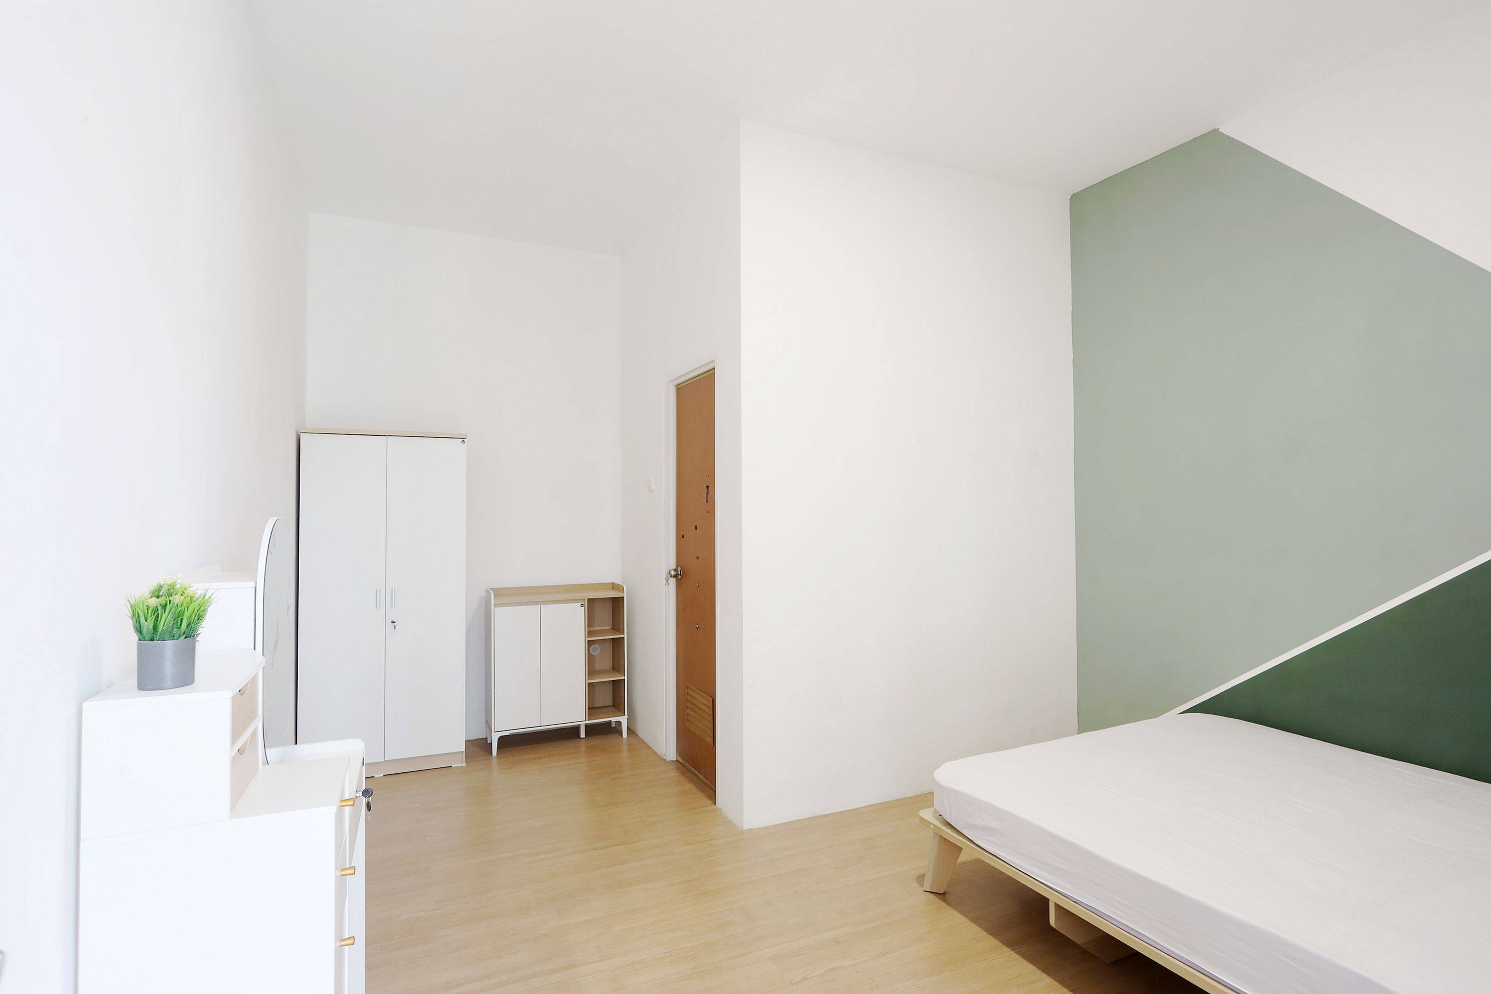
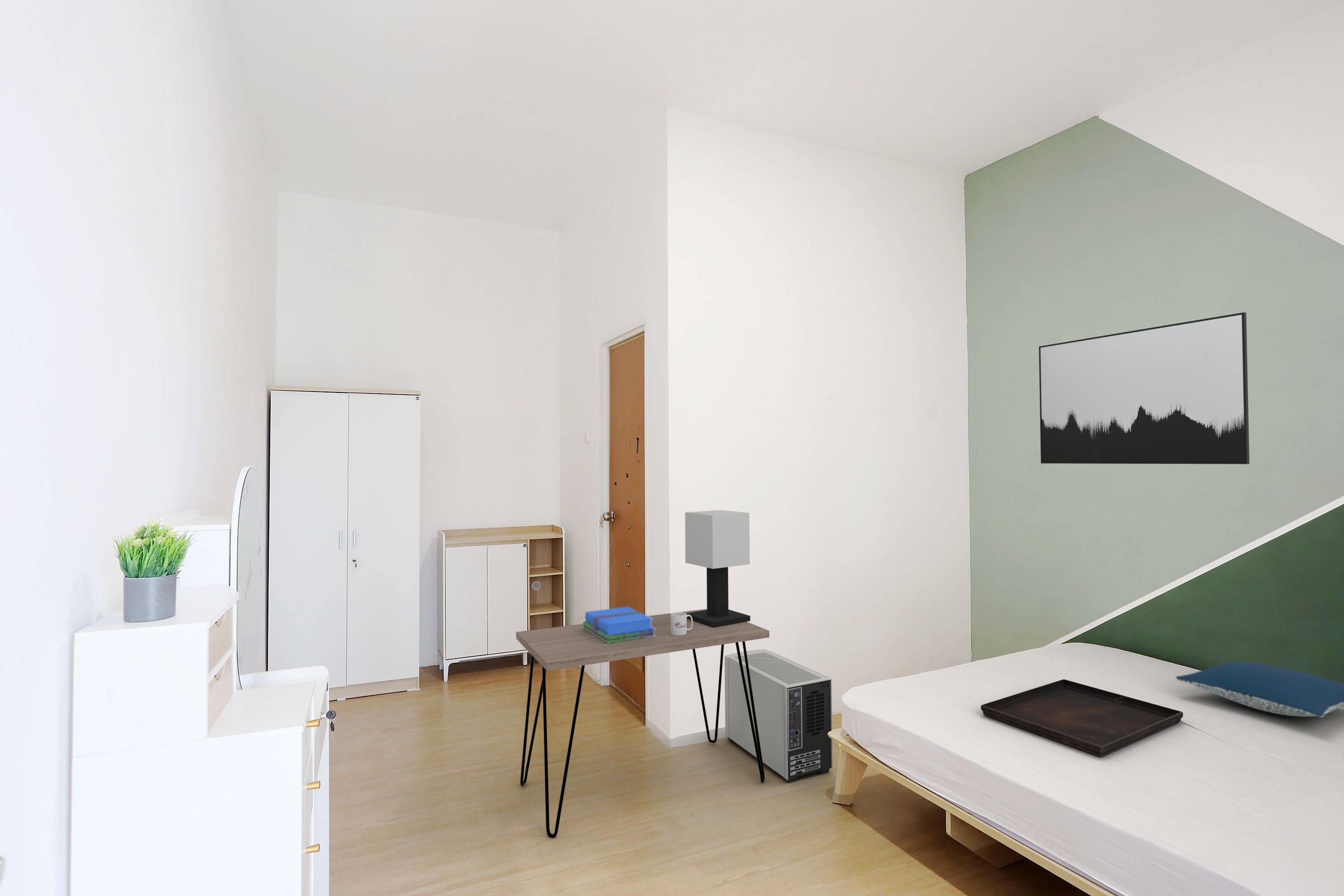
+ pillow (1271, 687)
+ air purifier (775, 710)
+ table lamp (717, 565)
+ books (618, 623)
+ mug (682, 623)
+ serving tray (1080, 713)
+ wall art (1130, 397)
+ desk (636, 657)
